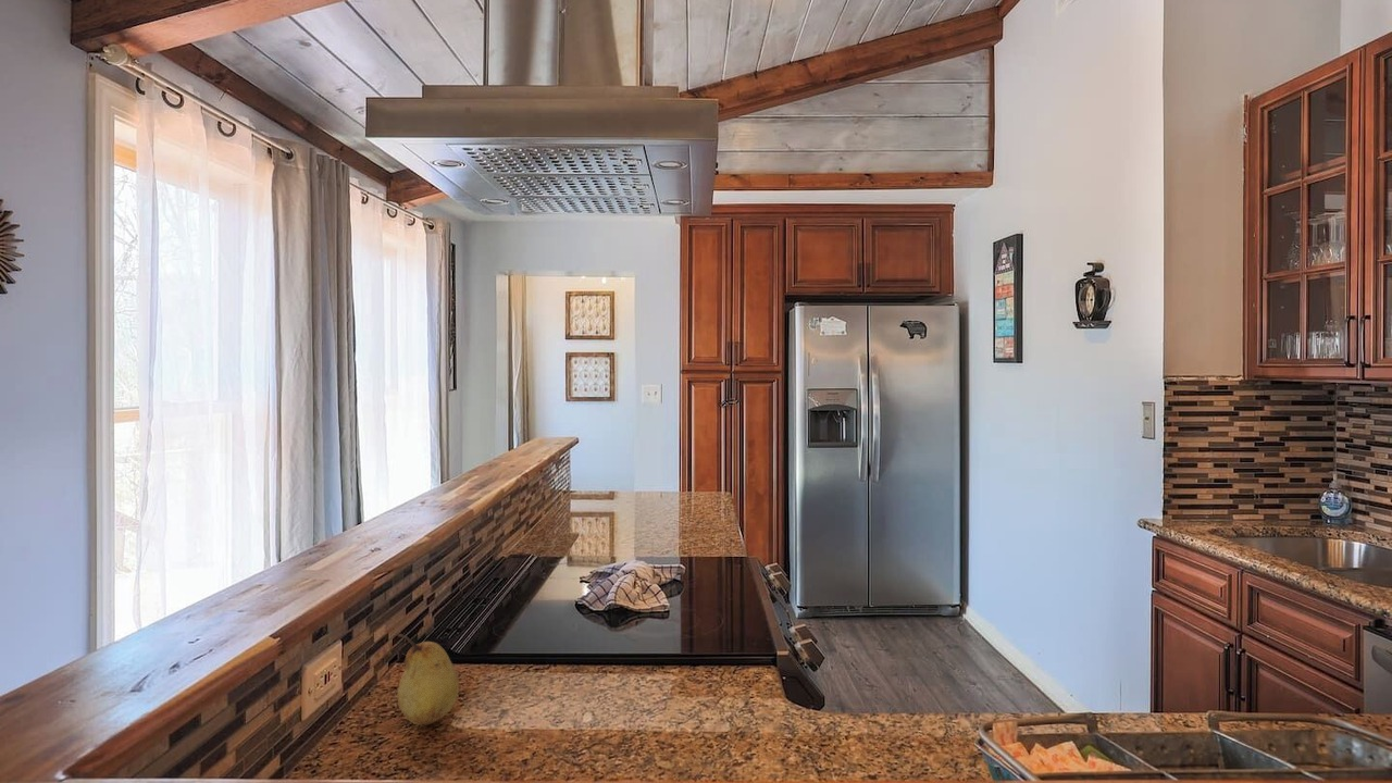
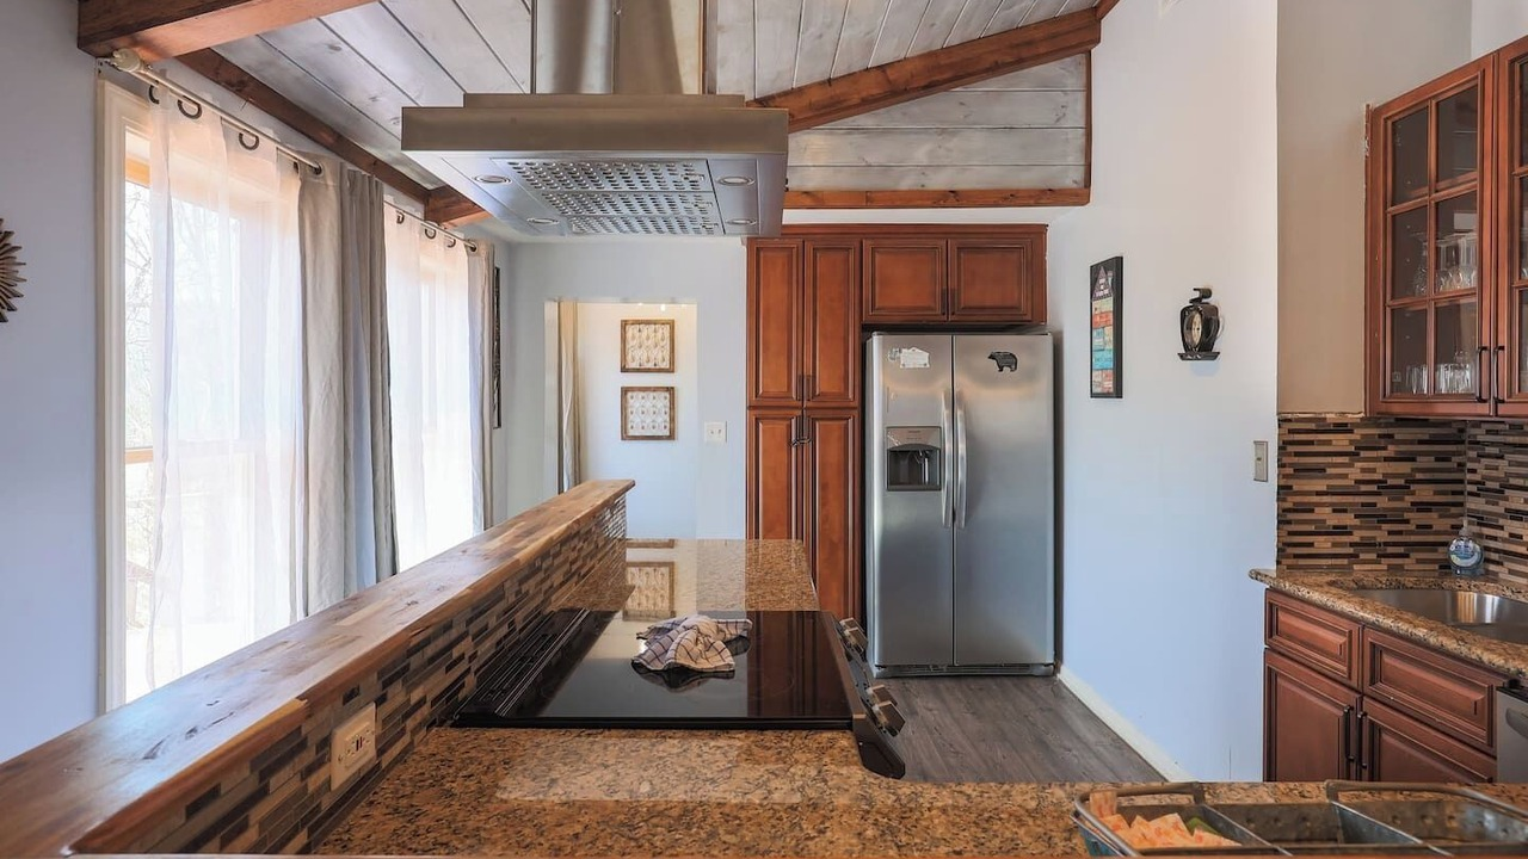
- fruit (427, 675)
